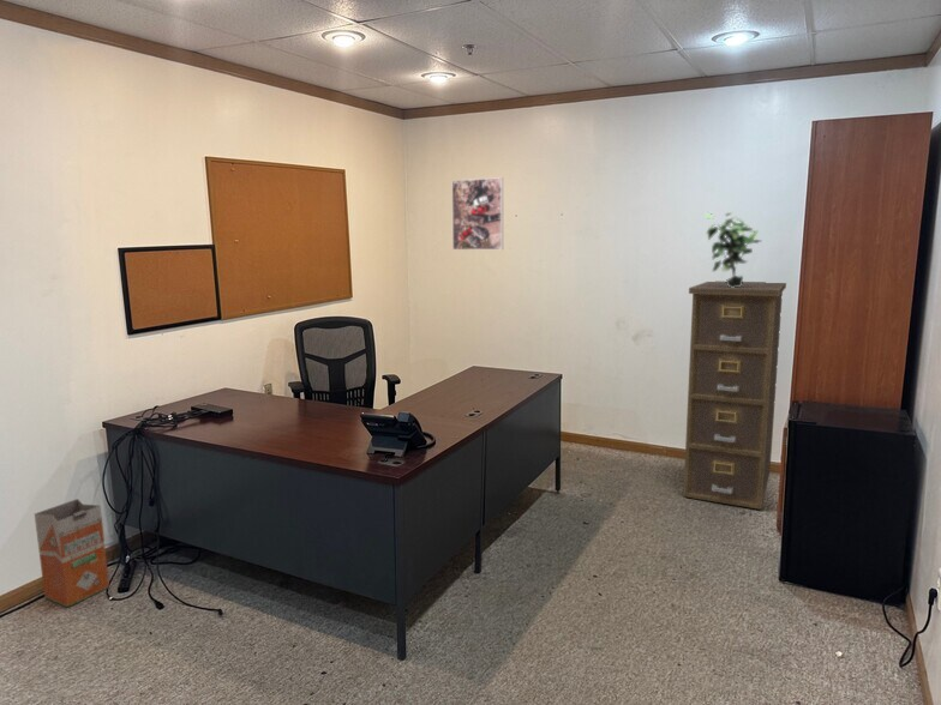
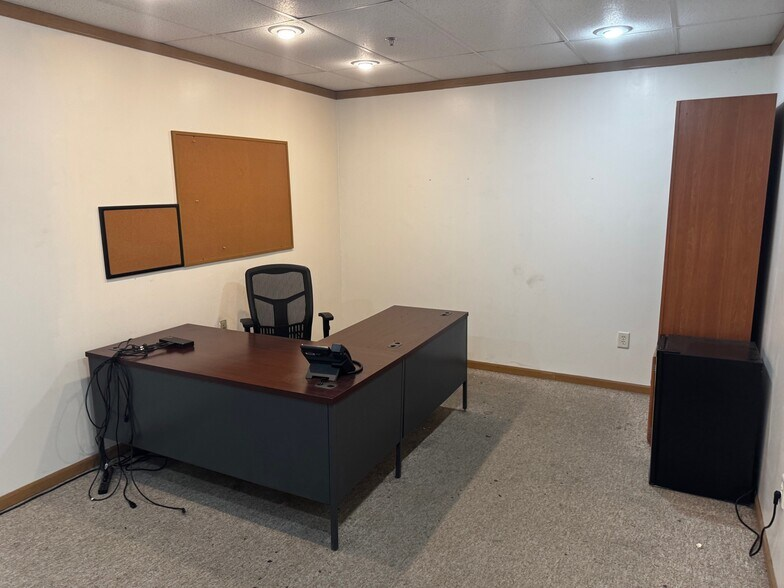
- potted plant (730, 249)
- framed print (477, 215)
- waste bin (74, 549)
- filing cabinet (733, 386)
